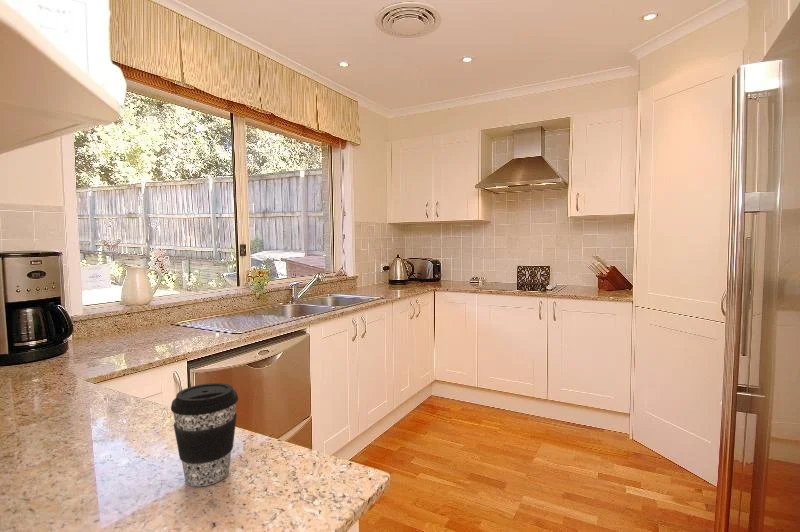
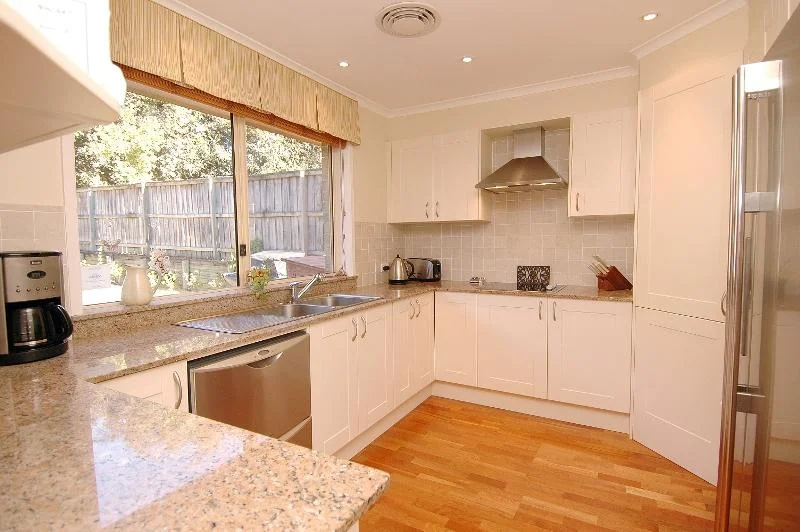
- coffee cup (206, 433)
